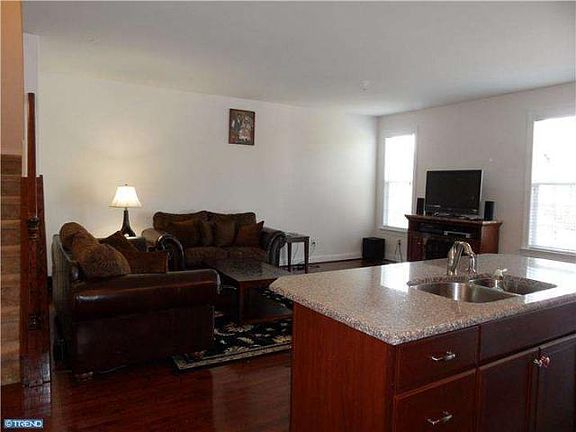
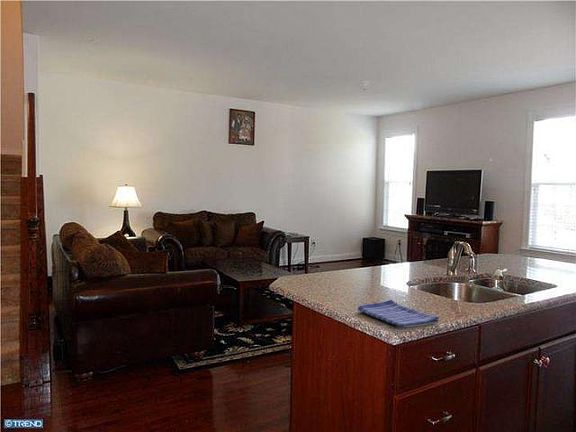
+ dish towel (396, 312)
